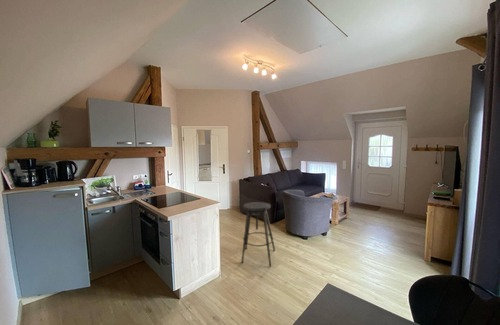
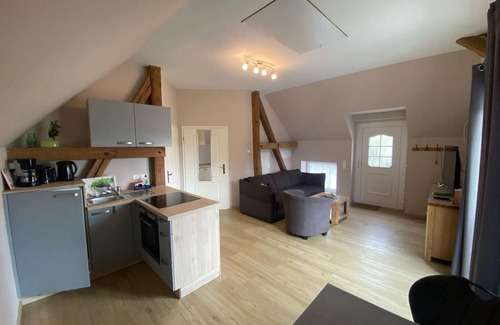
- stool (259, 232)
